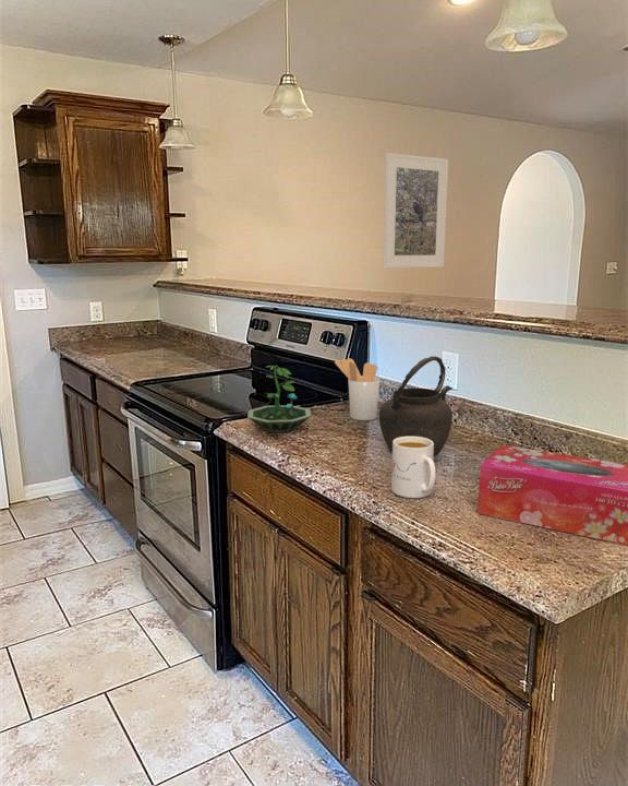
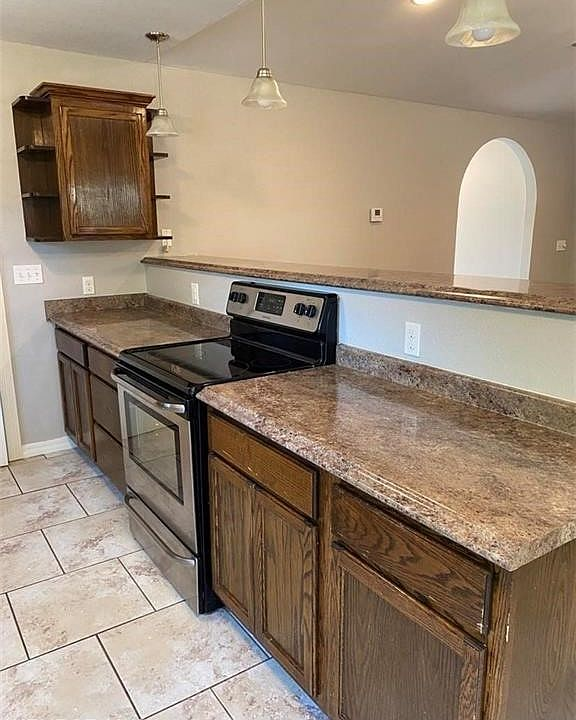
- terrarium (276, 378)
- kettle (424, 402)
- tissue box (564, 490)
- utensil holder (357, 388)
- mug (416, 468)
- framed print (415, 213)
